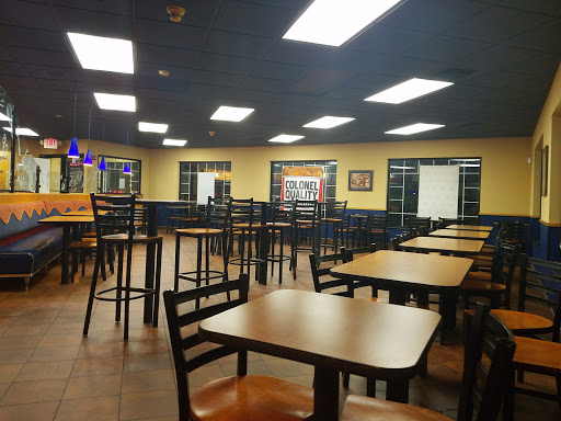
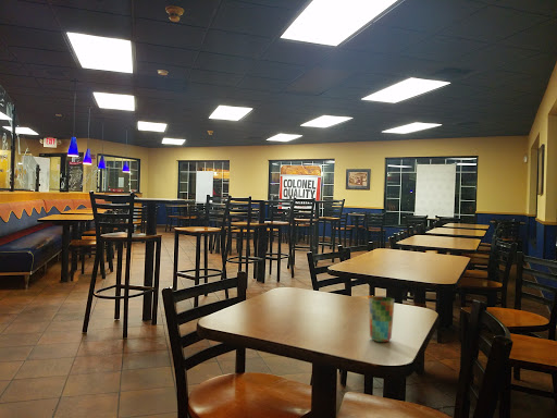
+ cup (381, 319)
